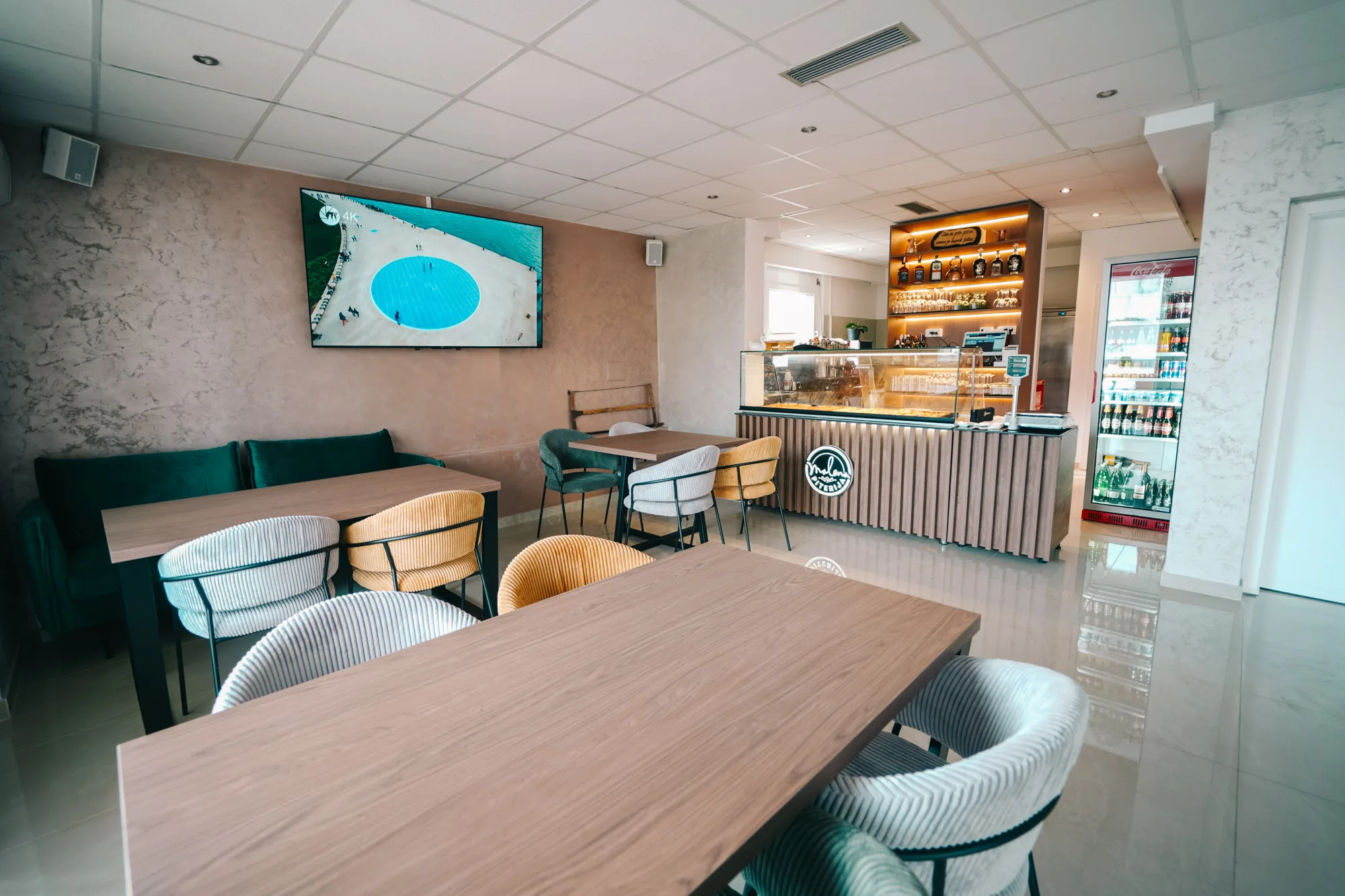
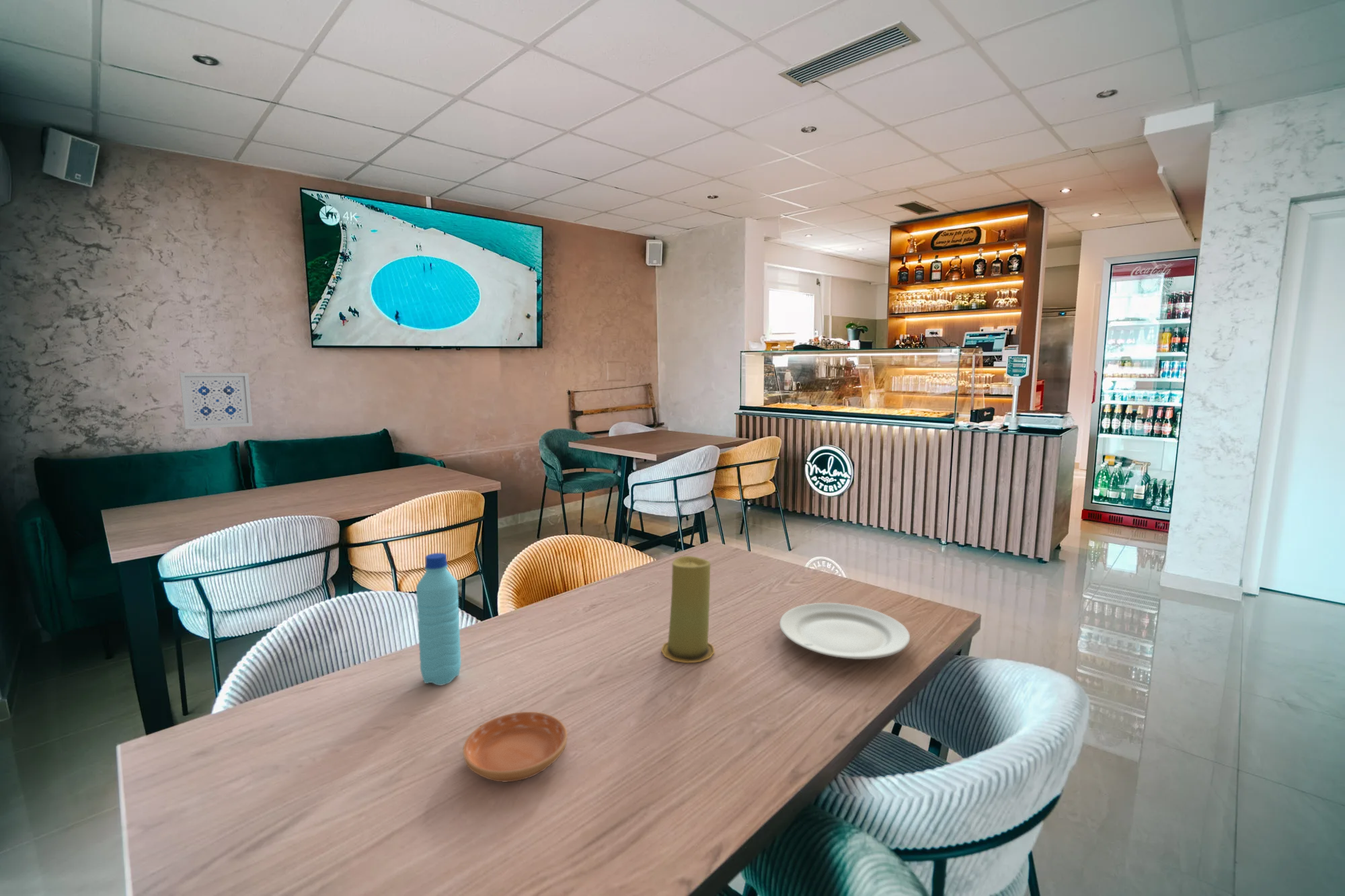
+ candle (689, 606)
+ water bottle (438, 617)
+ saucer (516, 747)
+ chinaware (843, 633)
+ wall art (217, 400)
